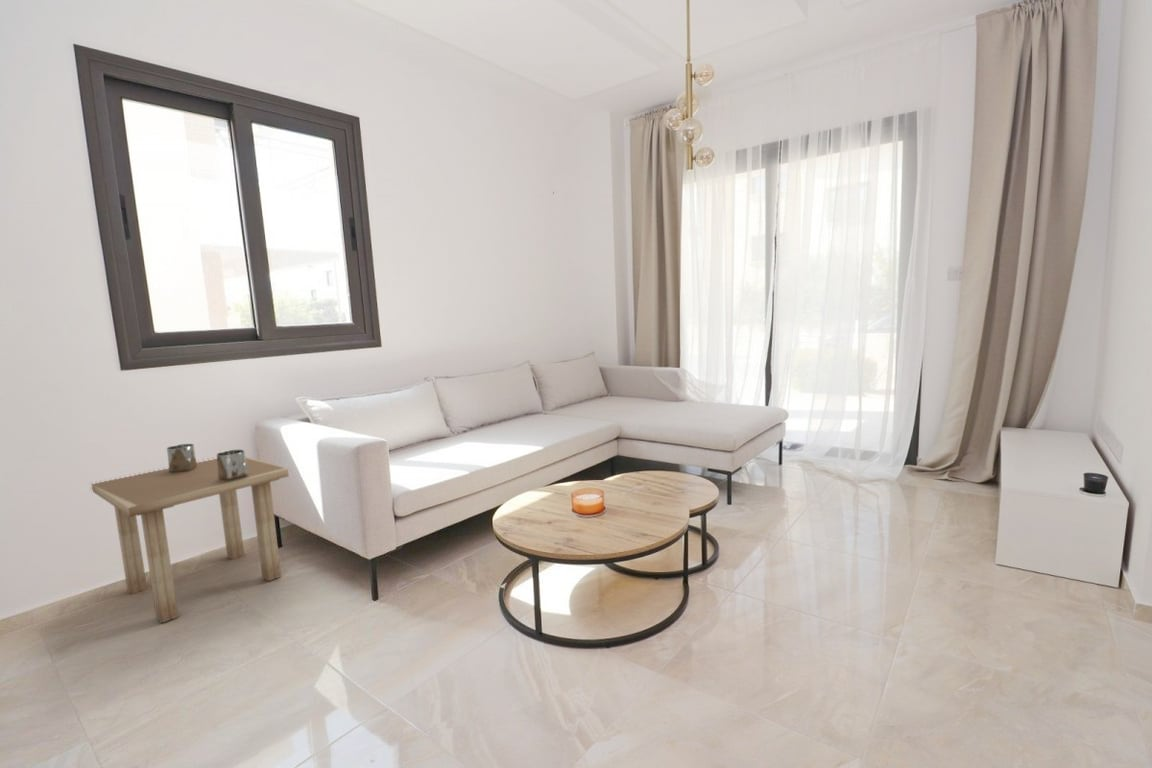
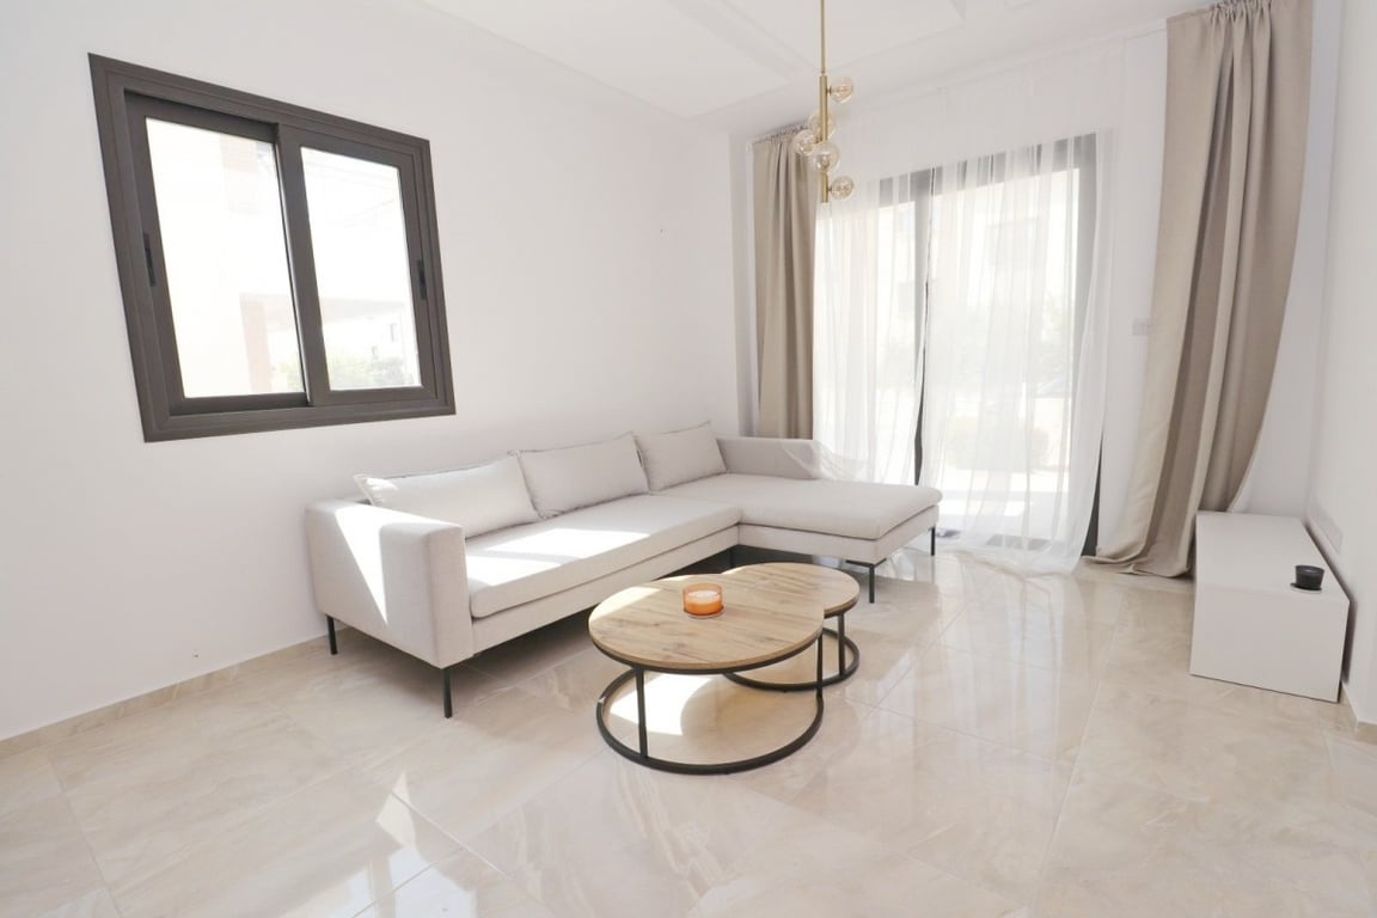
- side table (193, 500)
